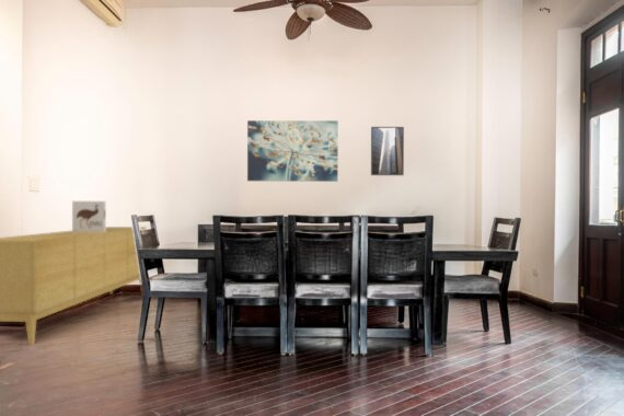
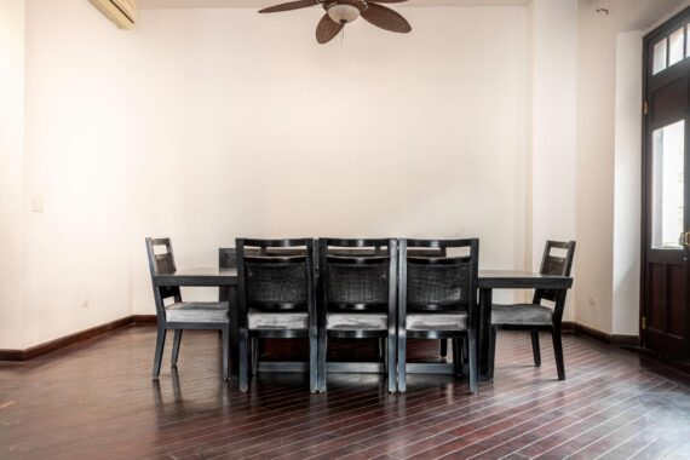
- sideboard (80, 273)
- decorative box (89, 216)
- wall art (292, 151)
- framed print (386, 151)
